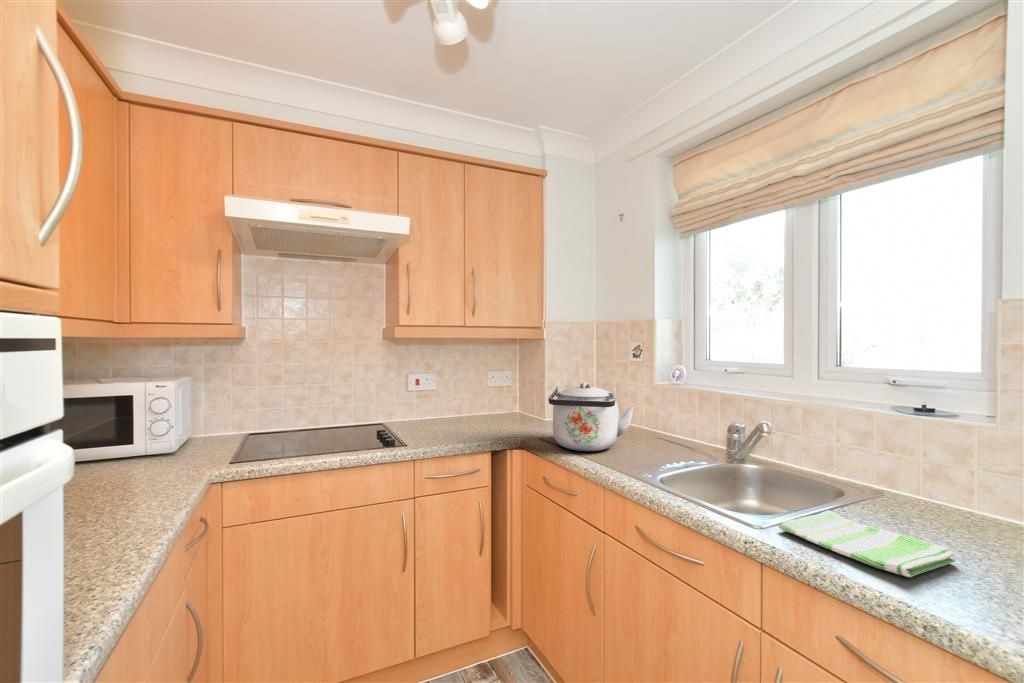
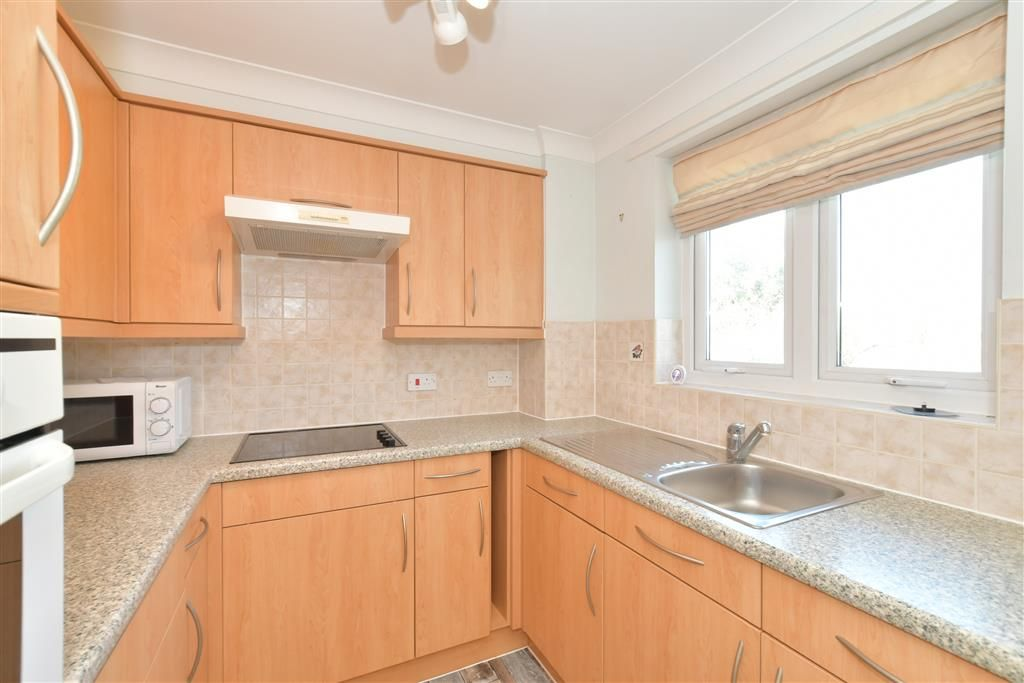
- kettle (592, 415)
- dish towel (861, 539)
